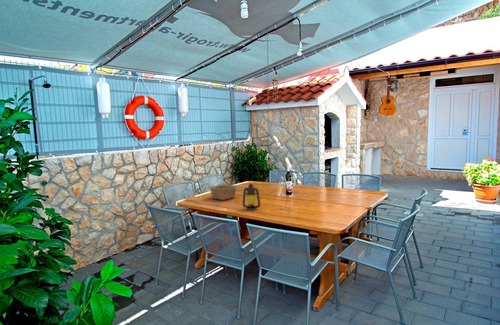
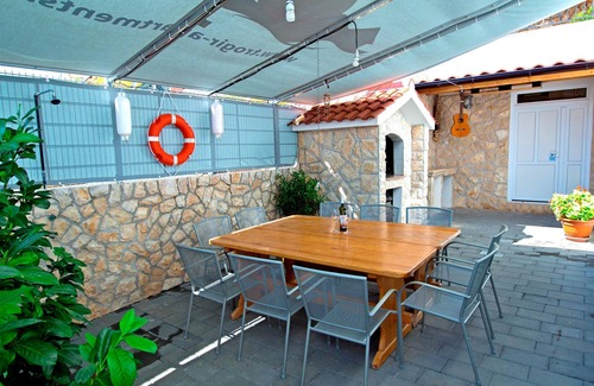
- lantern (251, 196)
- serving bowl (223, 192)
